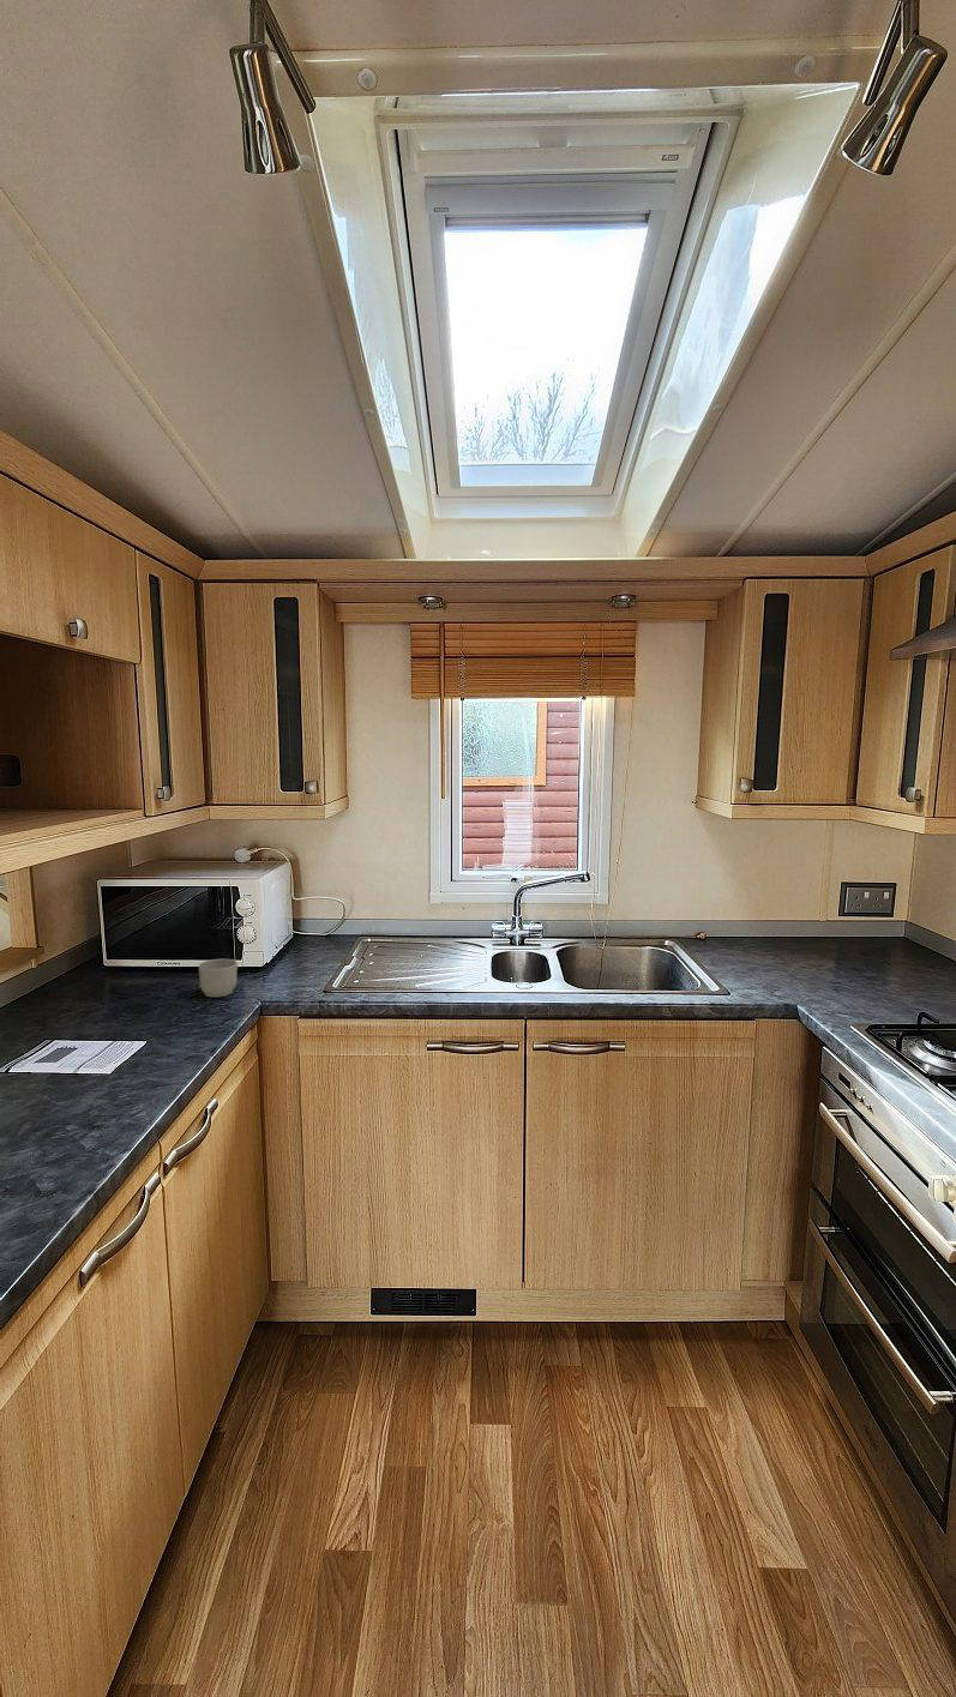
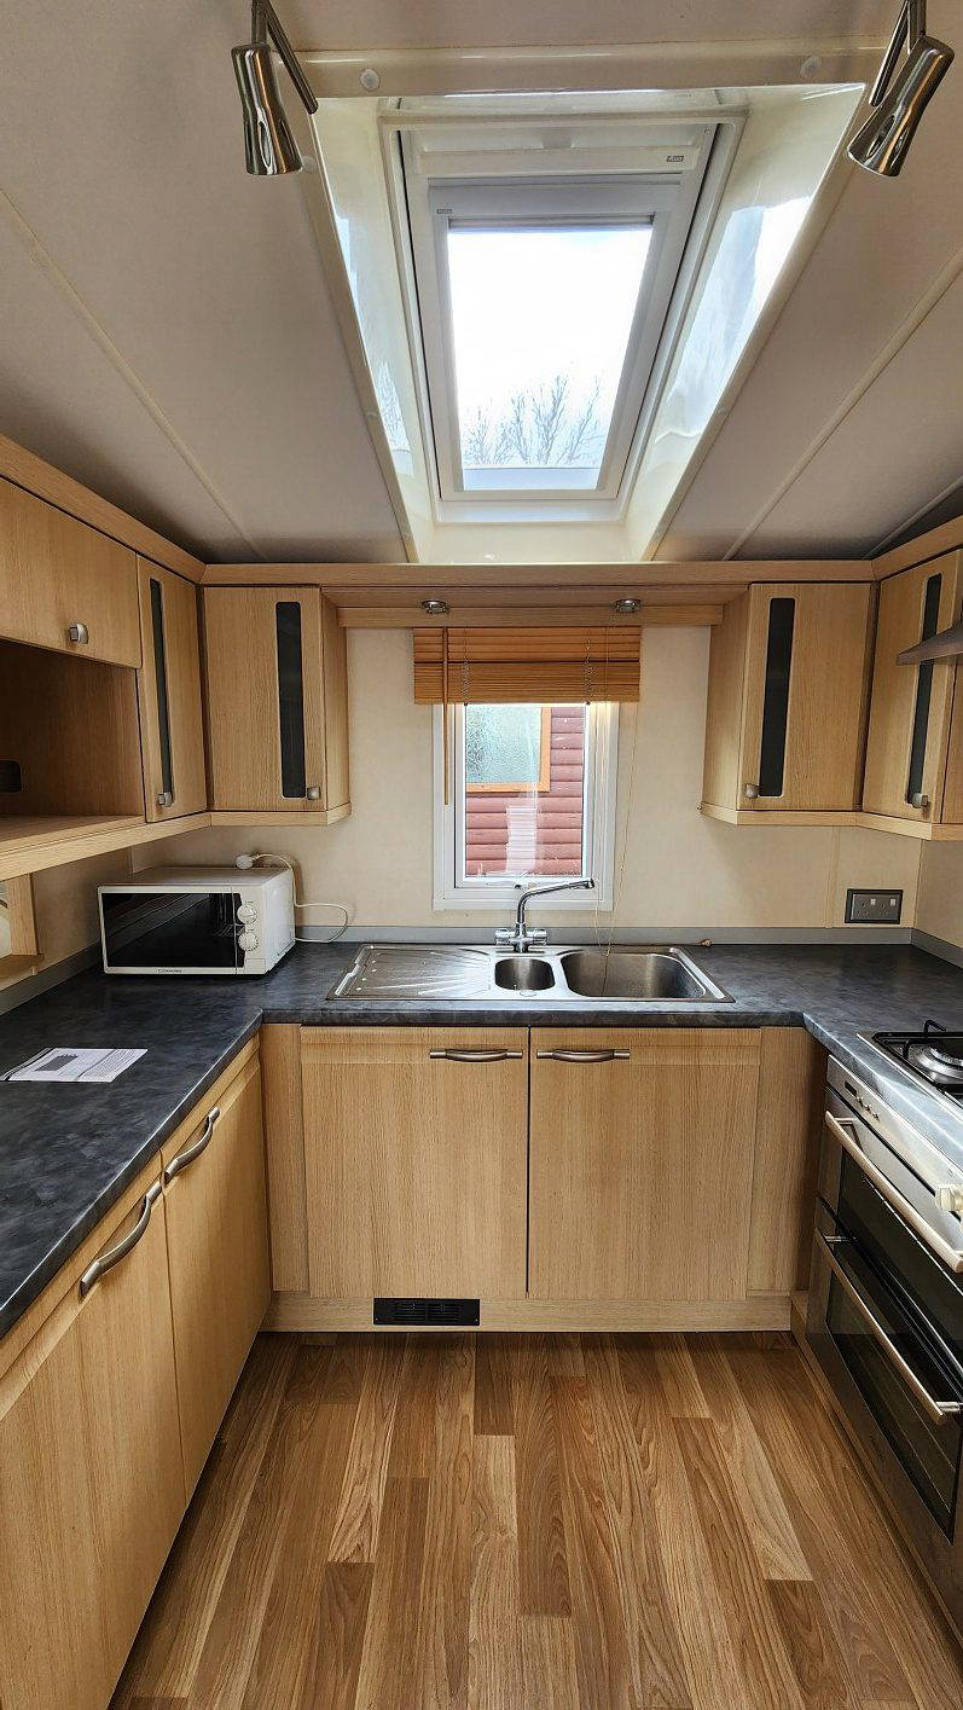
- mug (222, 976)
